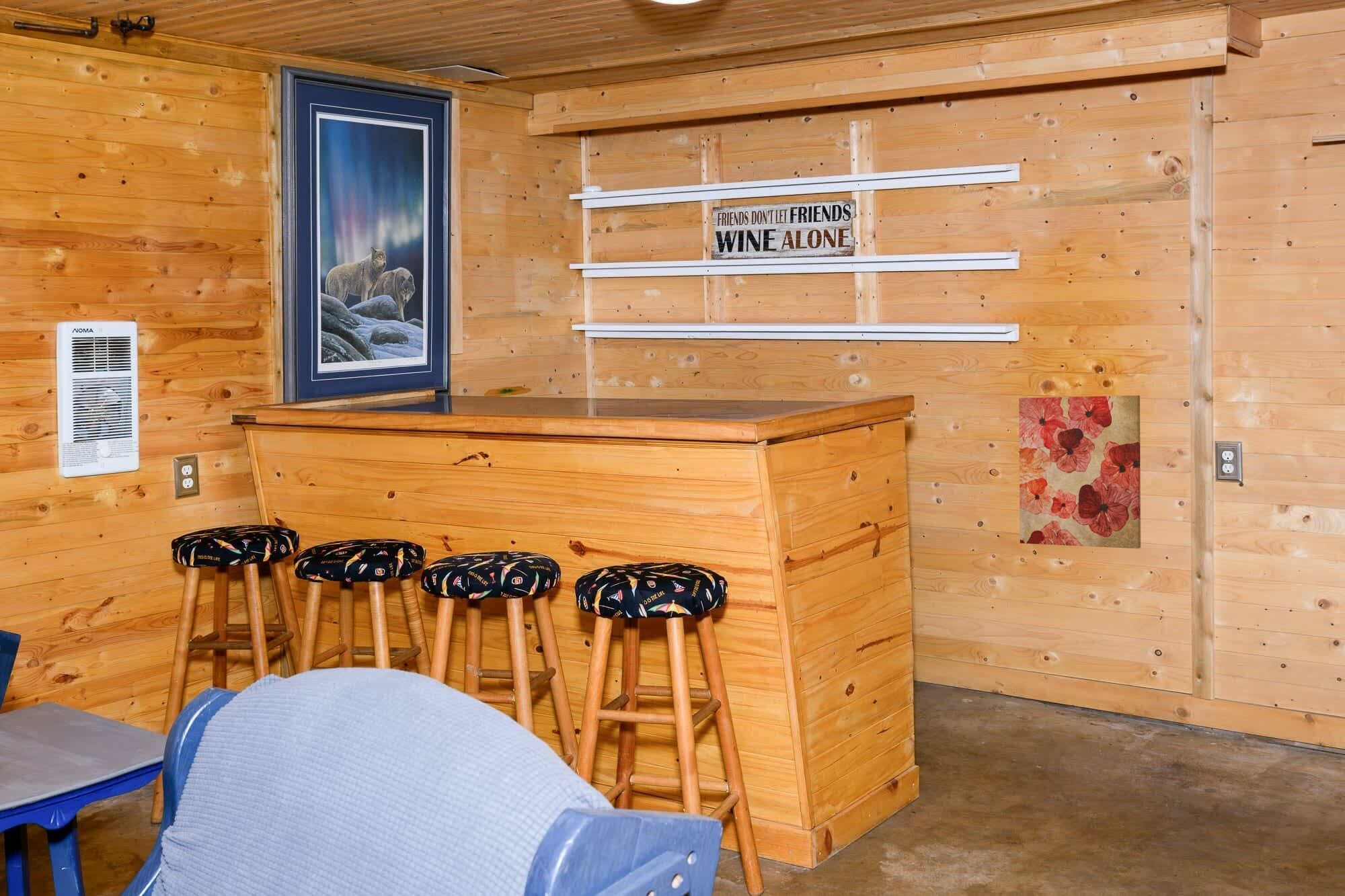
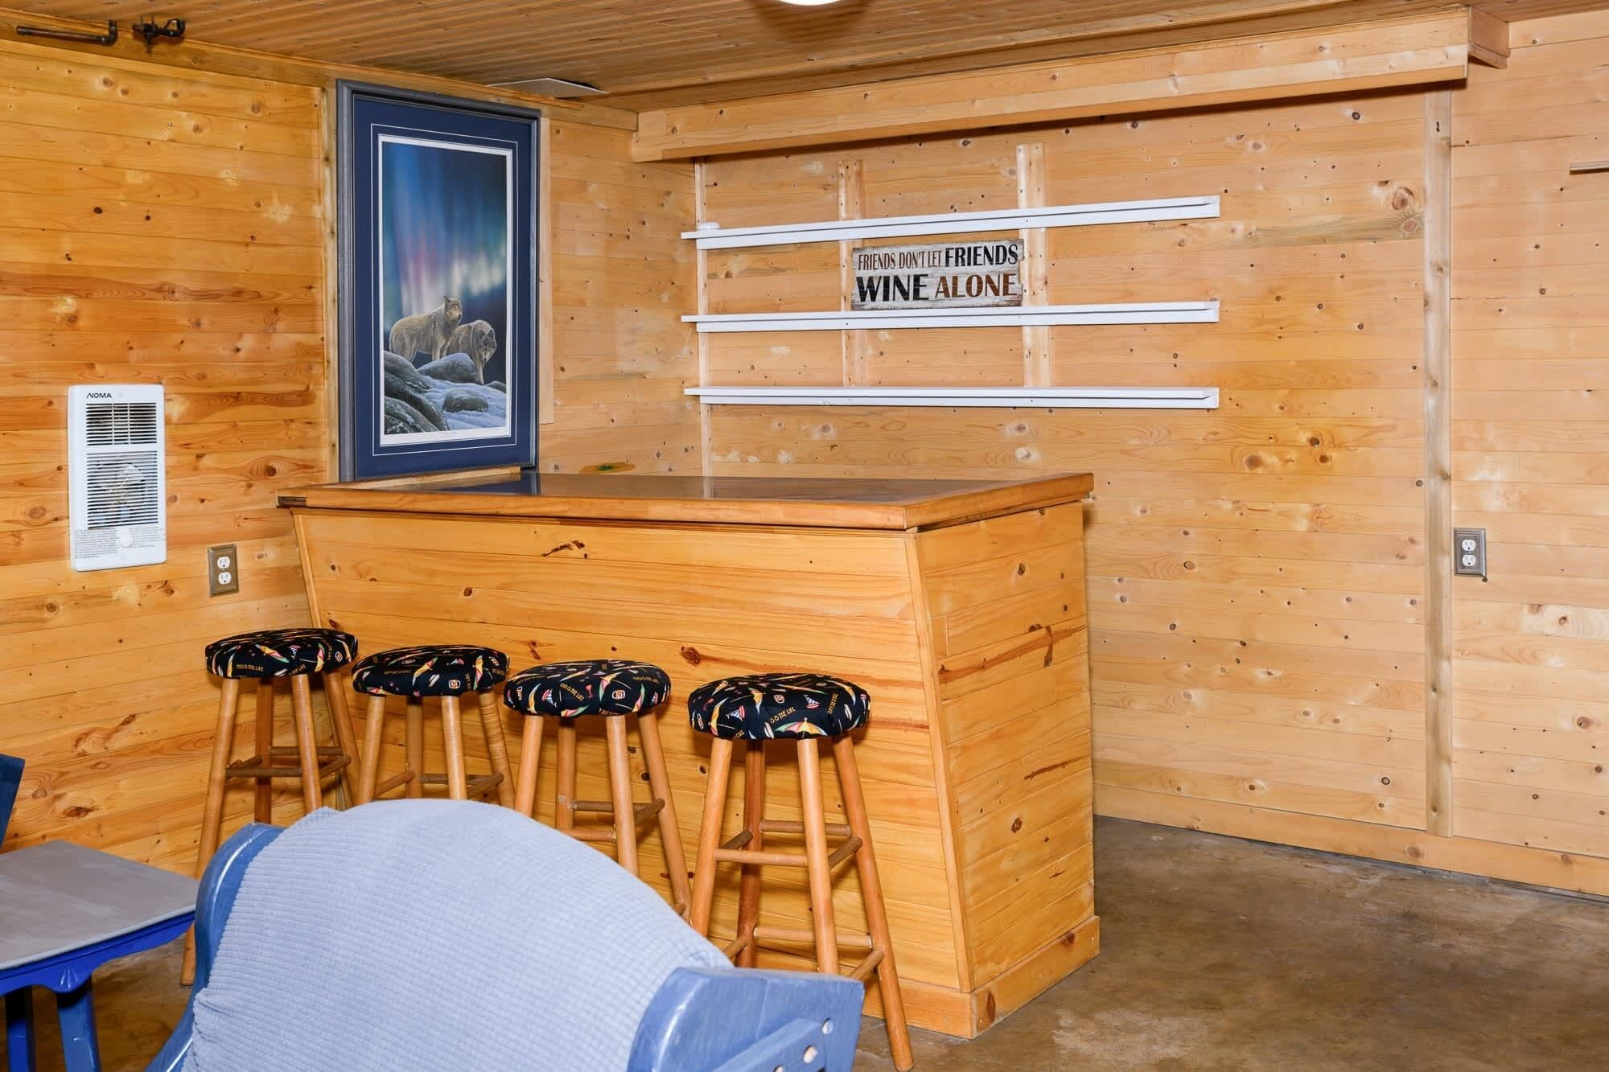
- wall art (1078, 471)
